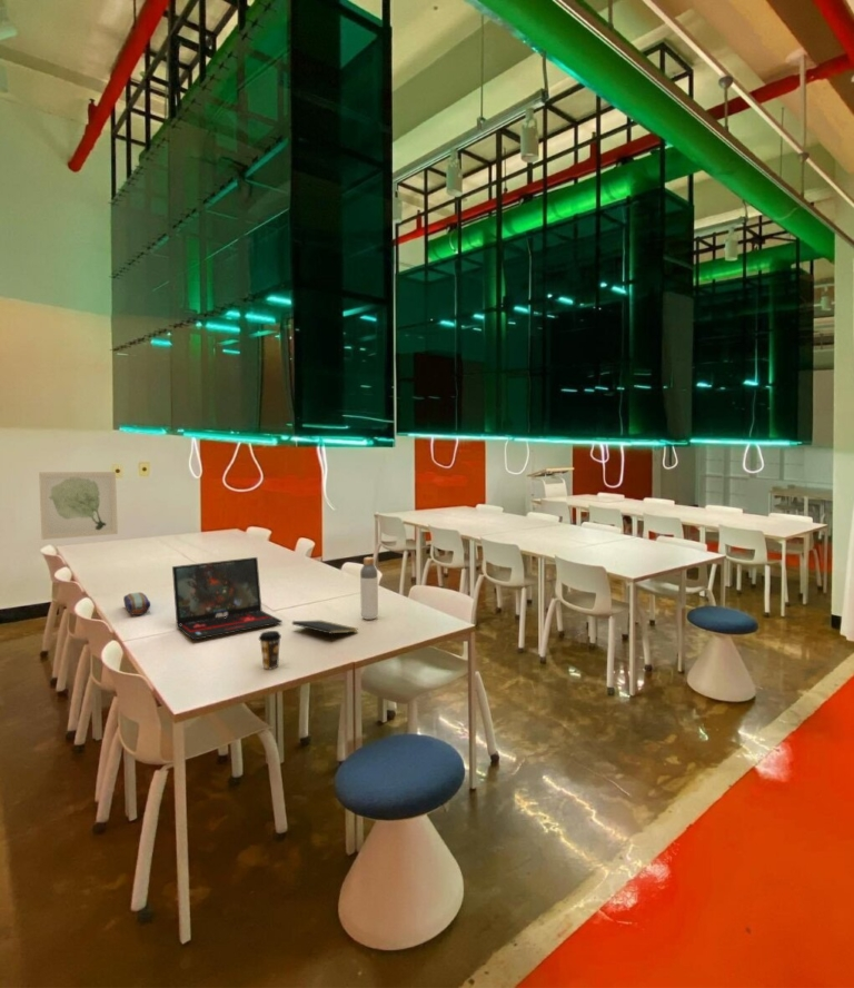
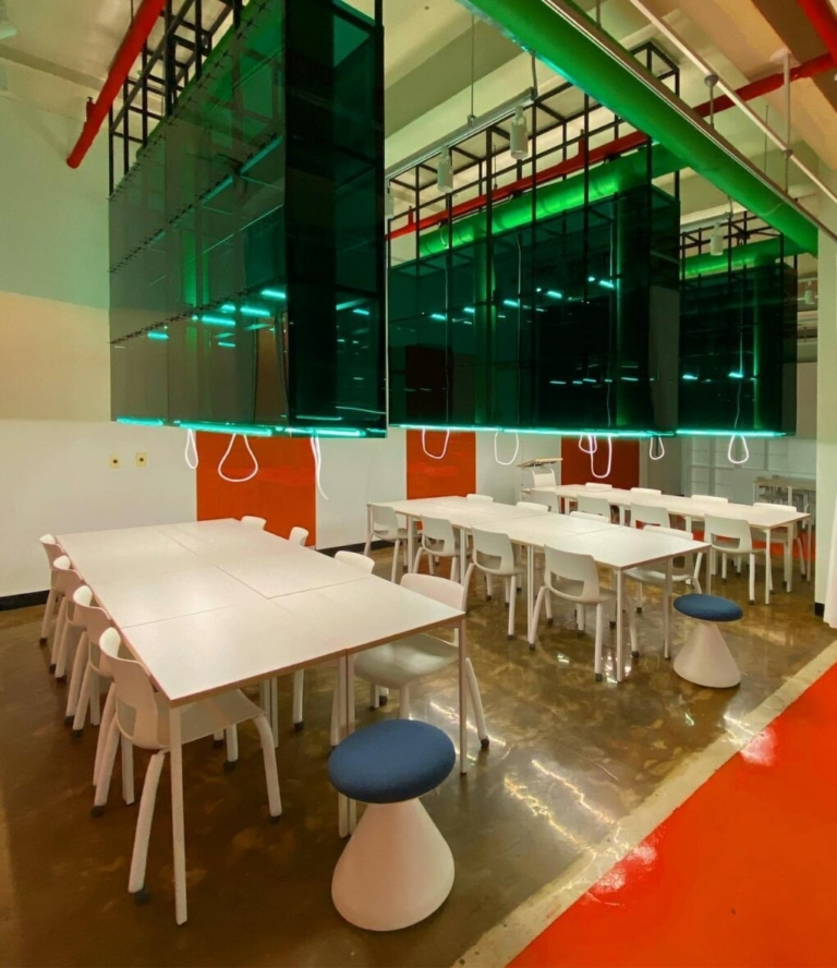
- laptop (227, 595)
- notepad (325, 626)
- pencil case (137, 602)
- coffee cup (270, 650)
- wall art (79, 504)
- bottle (369, 587)
